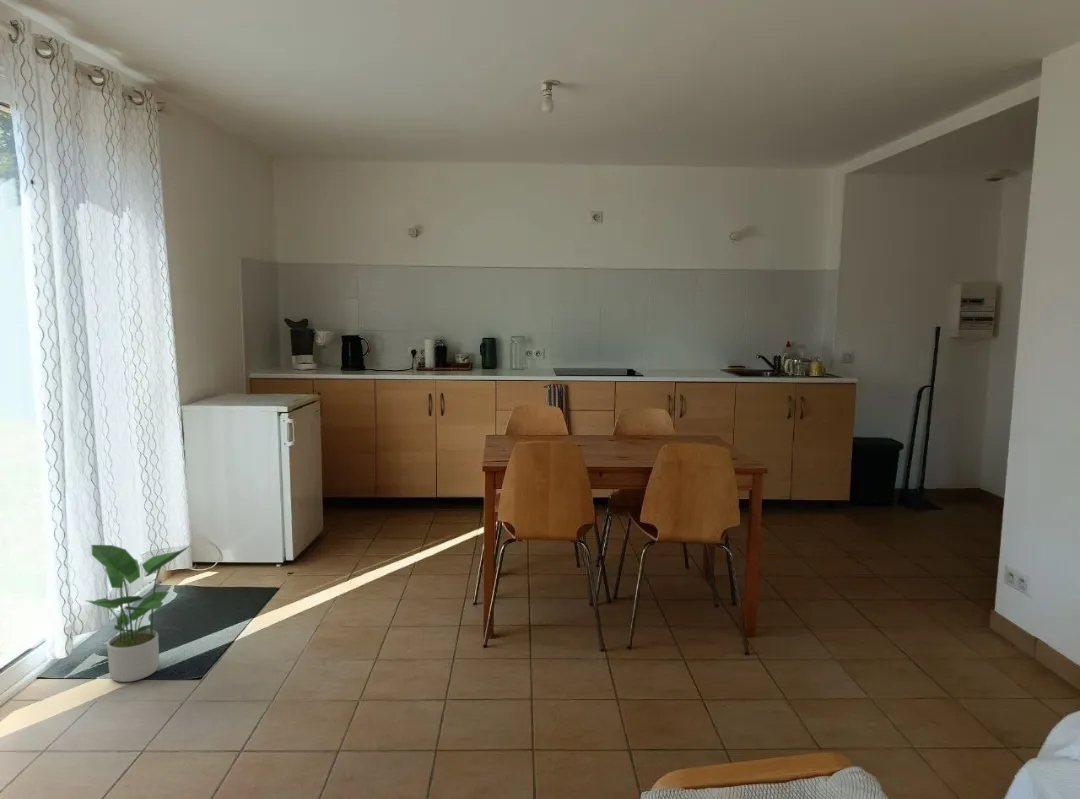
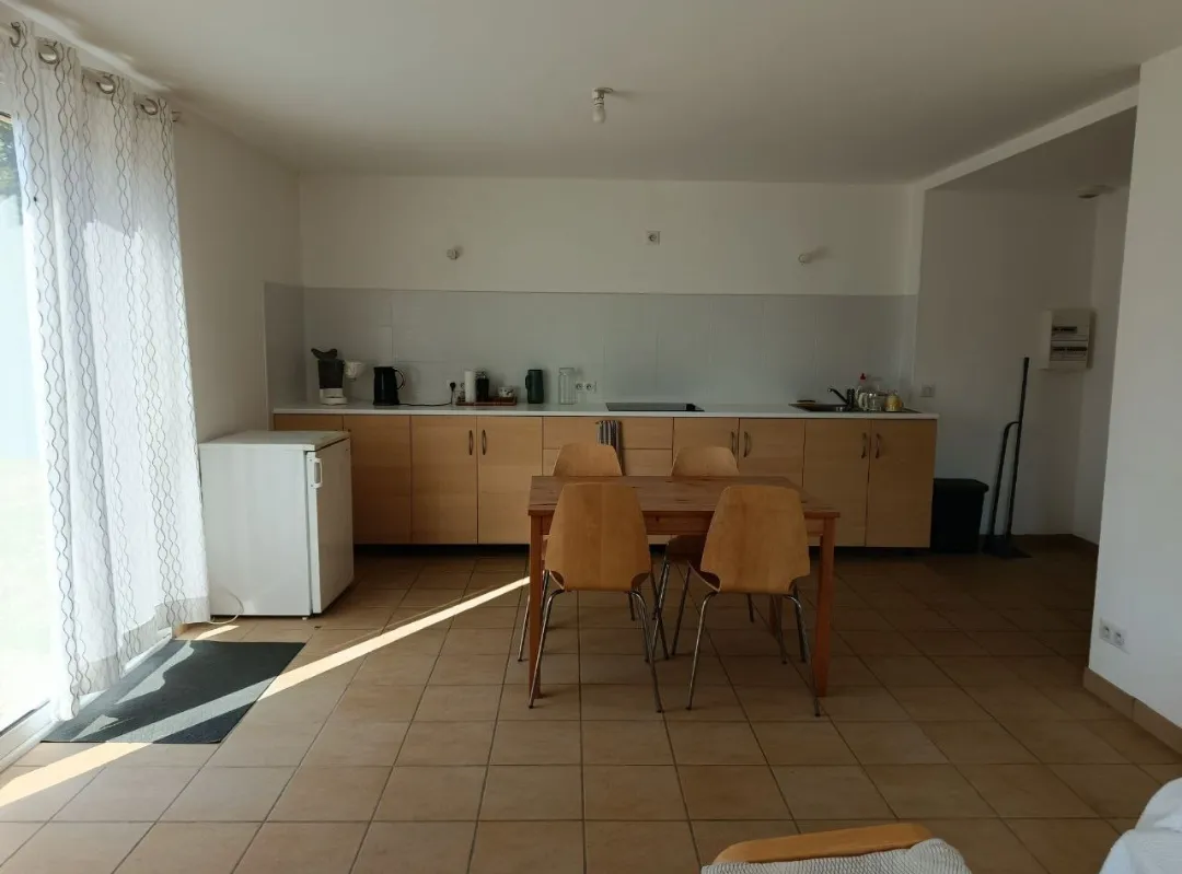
- potted plant (134, 612)
